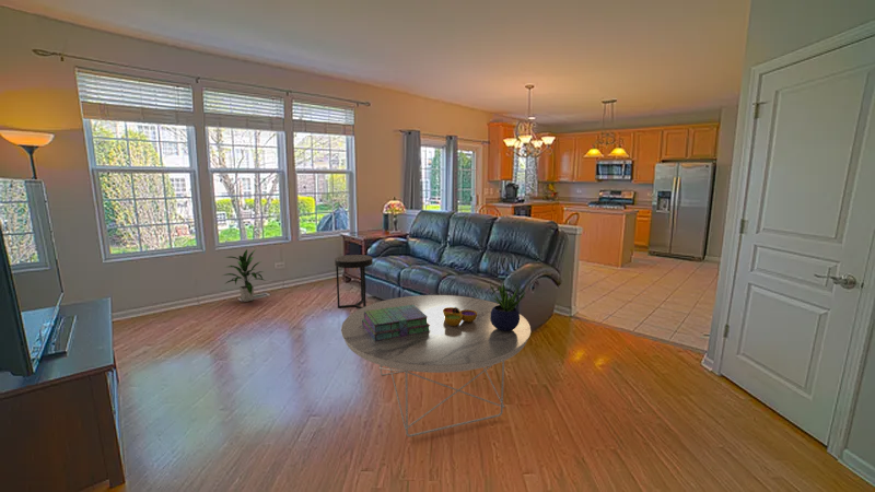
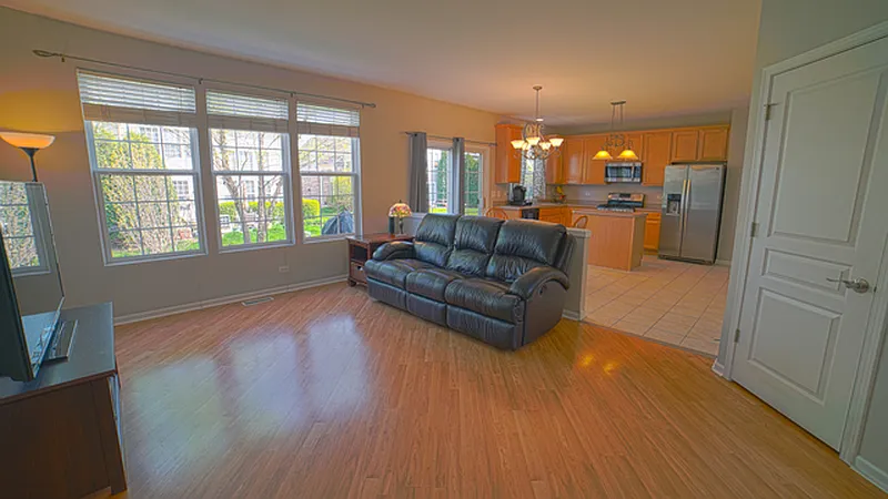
- side table (361, 282)
- coffee table (435, 358)
- decorative bowl (455, 313)
- potted plant (508, 305)
- stack of books (395, 320)
- indoor plant (245, 274)
